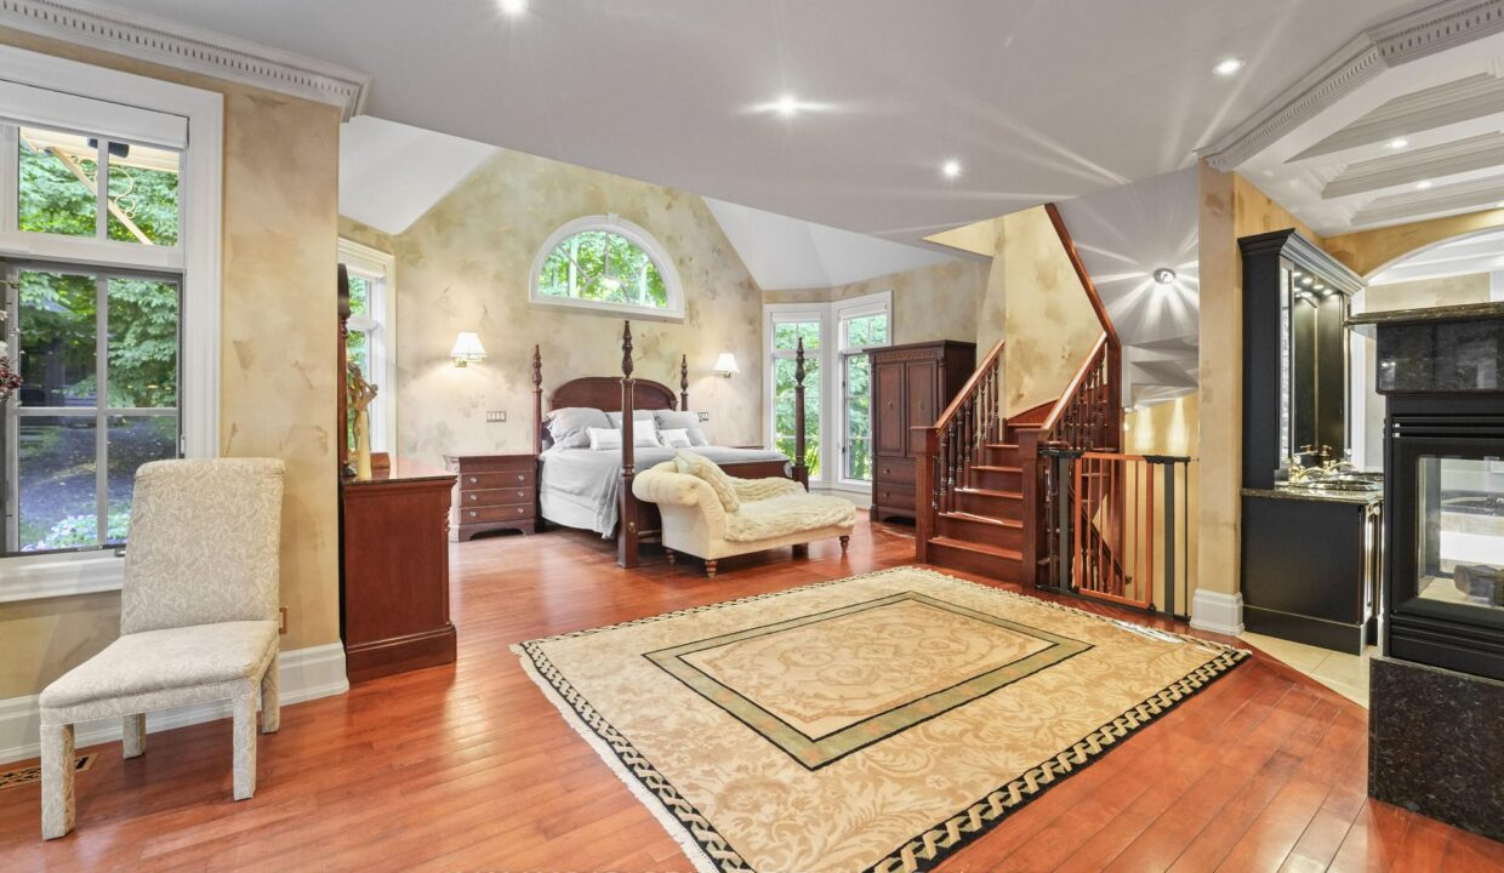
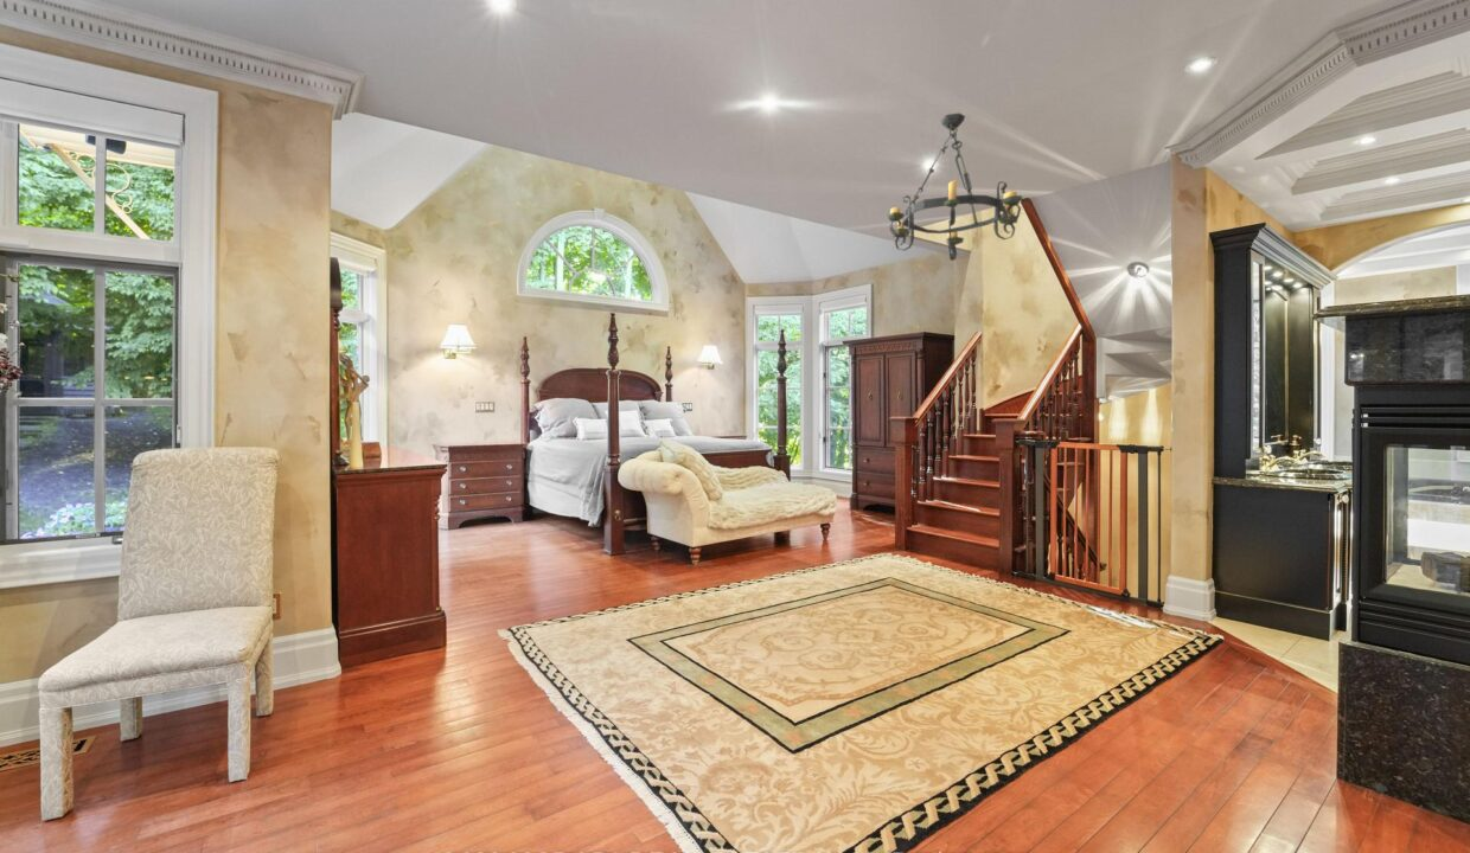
+ chandelier (953, 182)
